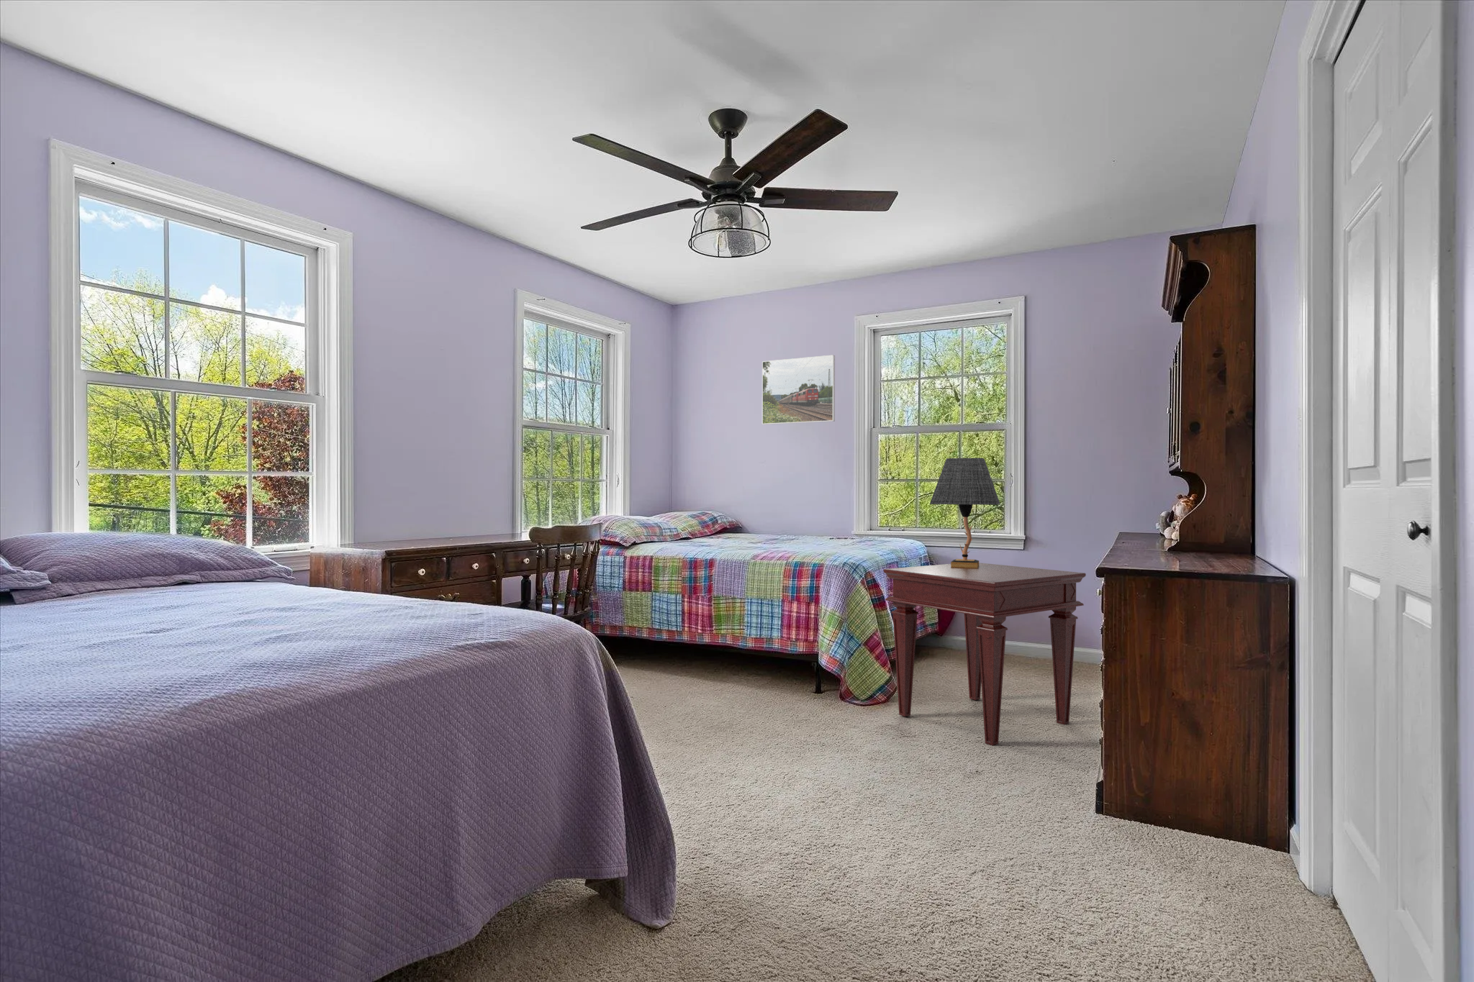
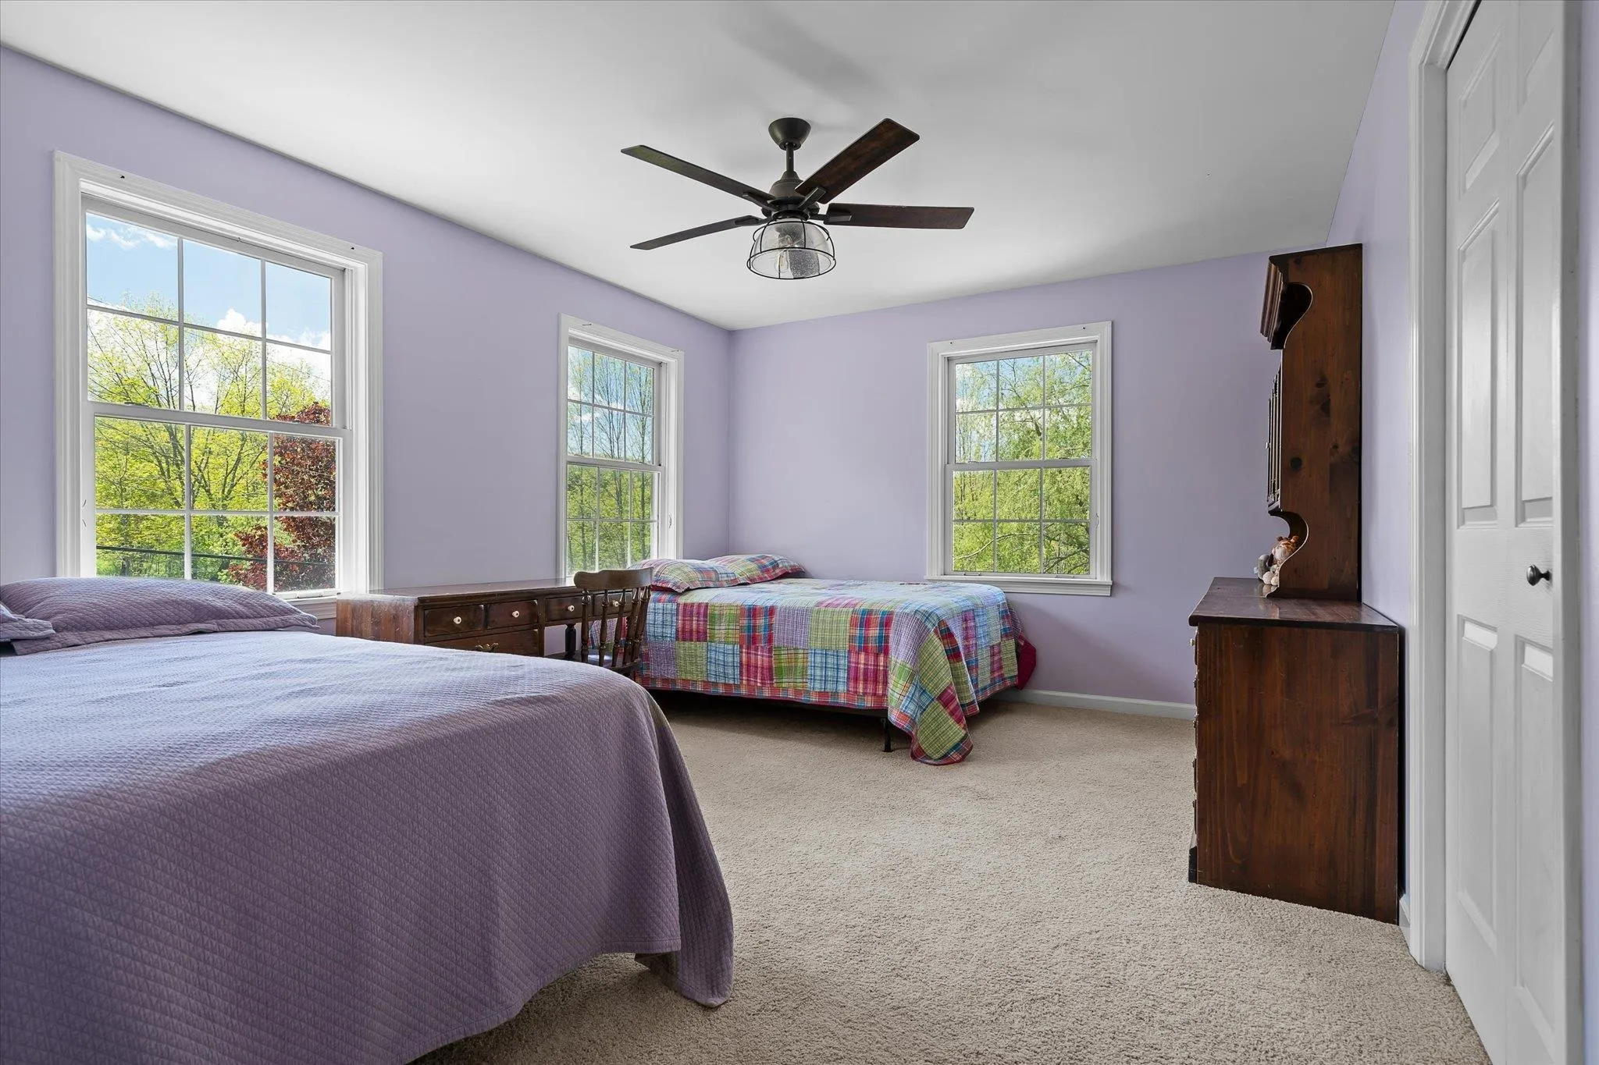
- table lamp (965, 512)
- side table (982, 644)
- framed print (798, 390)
